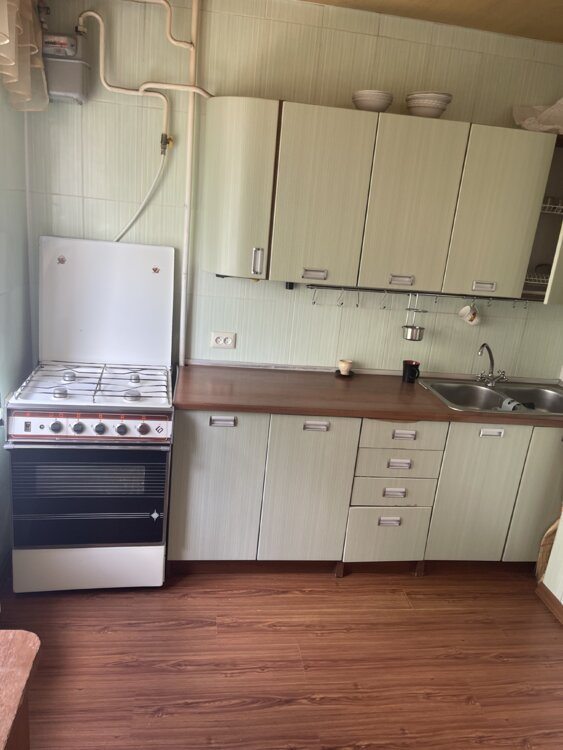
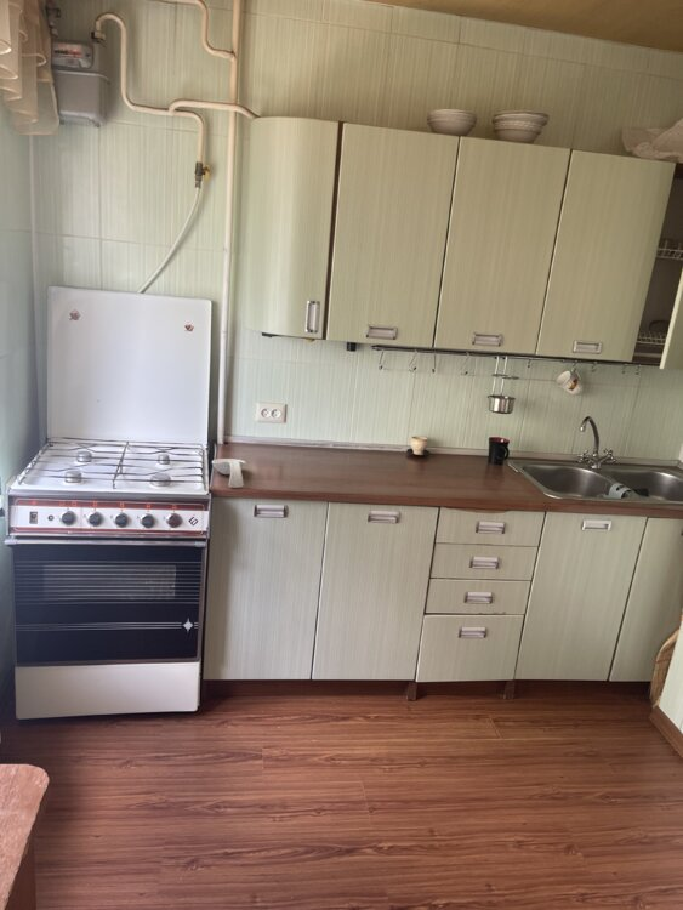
+ spoon rest (232, 467)
